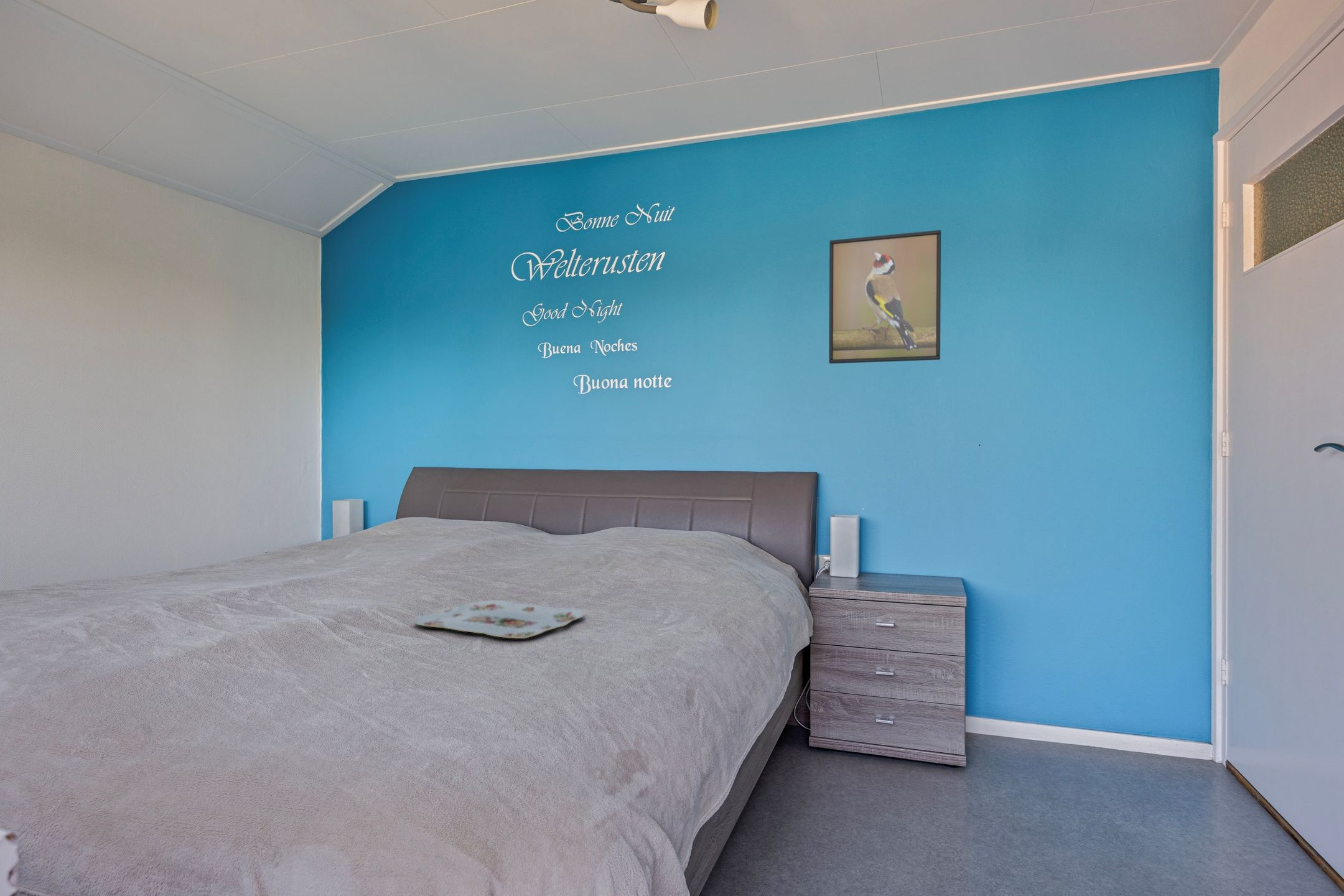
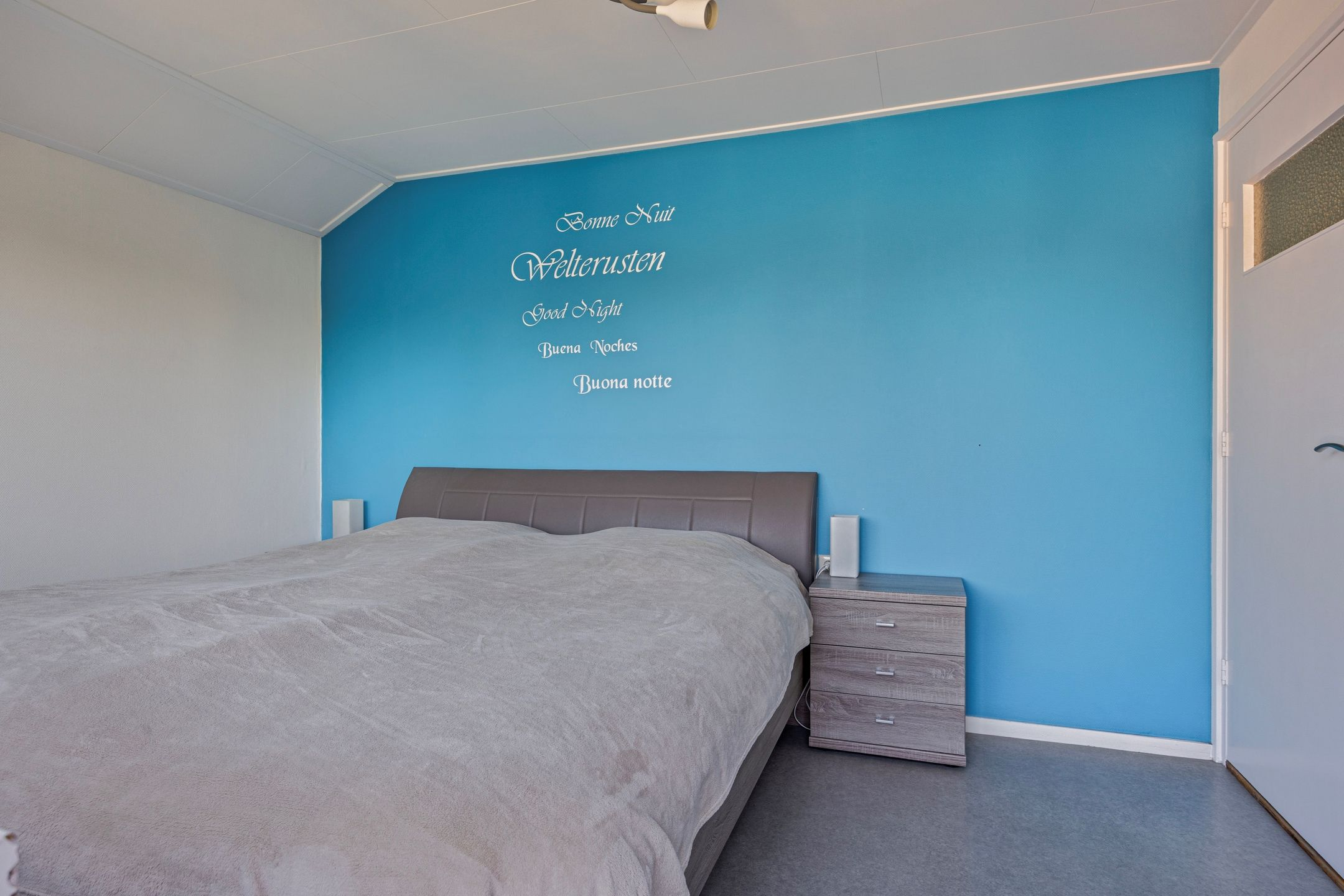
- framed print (884, 299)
- serving tray (500, 619)
